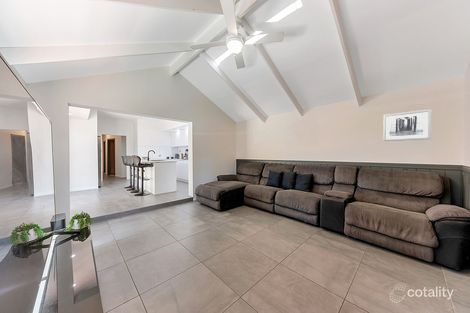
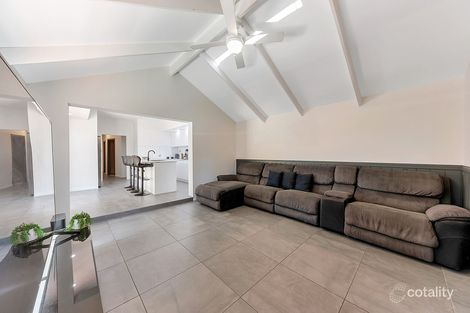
- wall art (405, 126)
